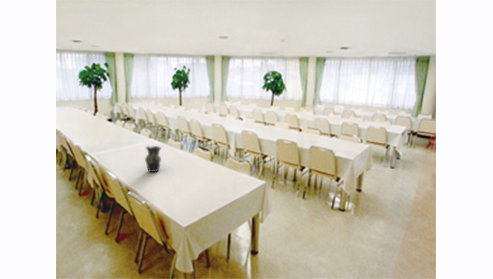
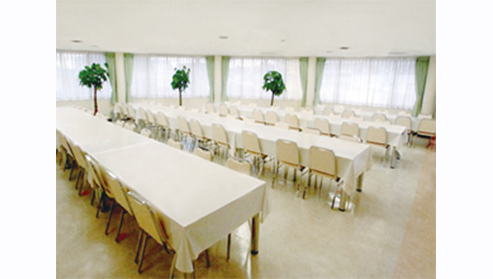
- vase (153, 158)
